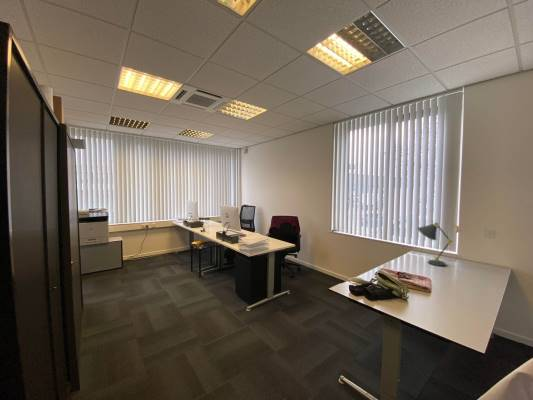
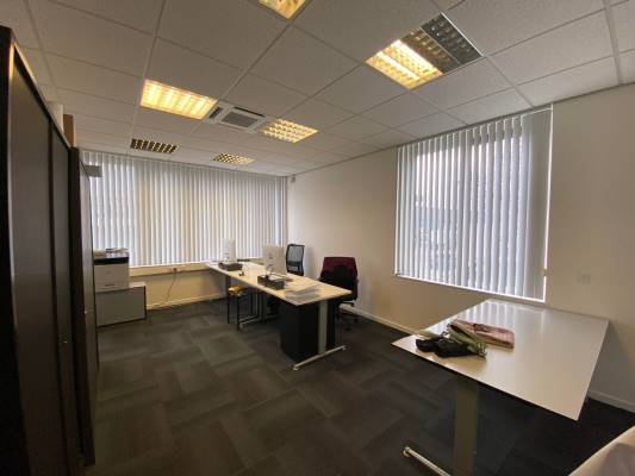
- desk lamp (434, 239)
